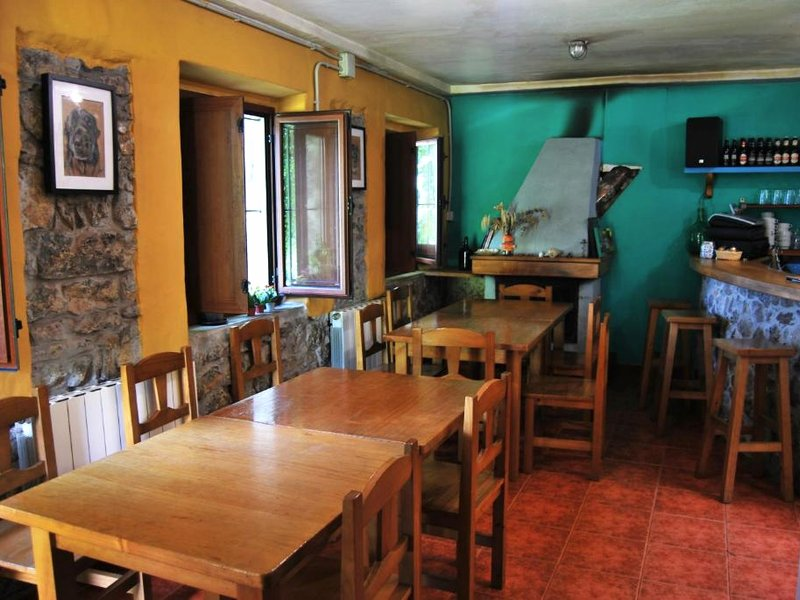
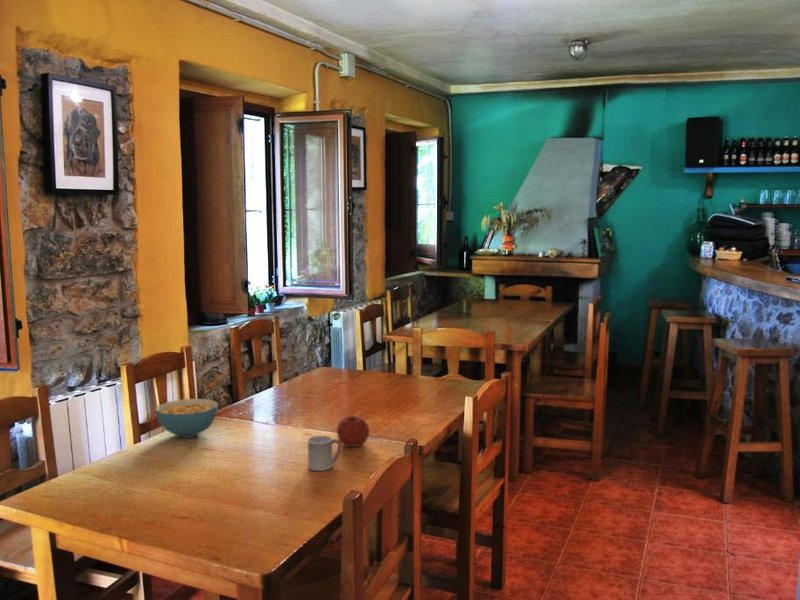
+ cup (325, 452)
+ fruit (352, 429)
+ cereal bowl (187, 420)
